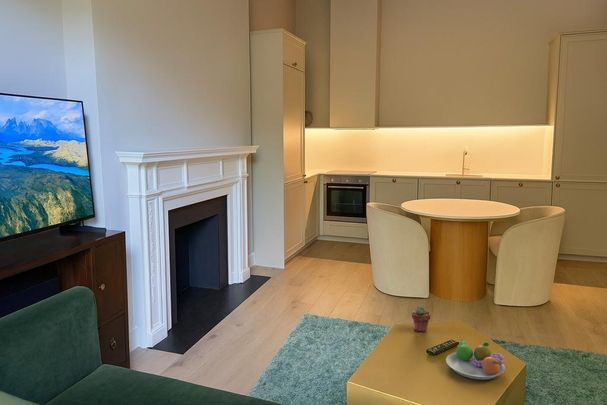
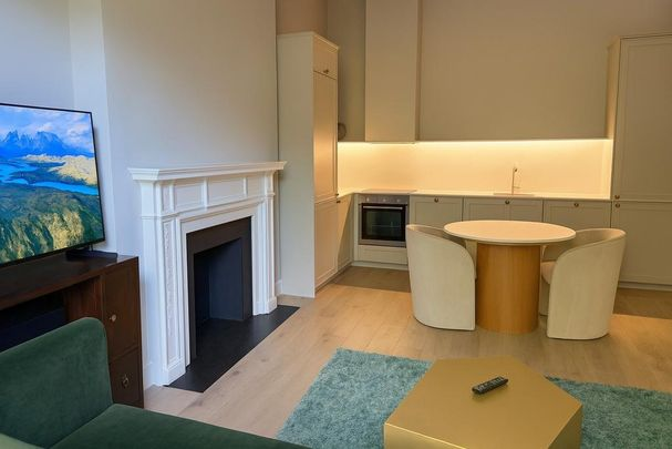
- potted succulent (420, 318)
- fruit bowl (474, 357)
